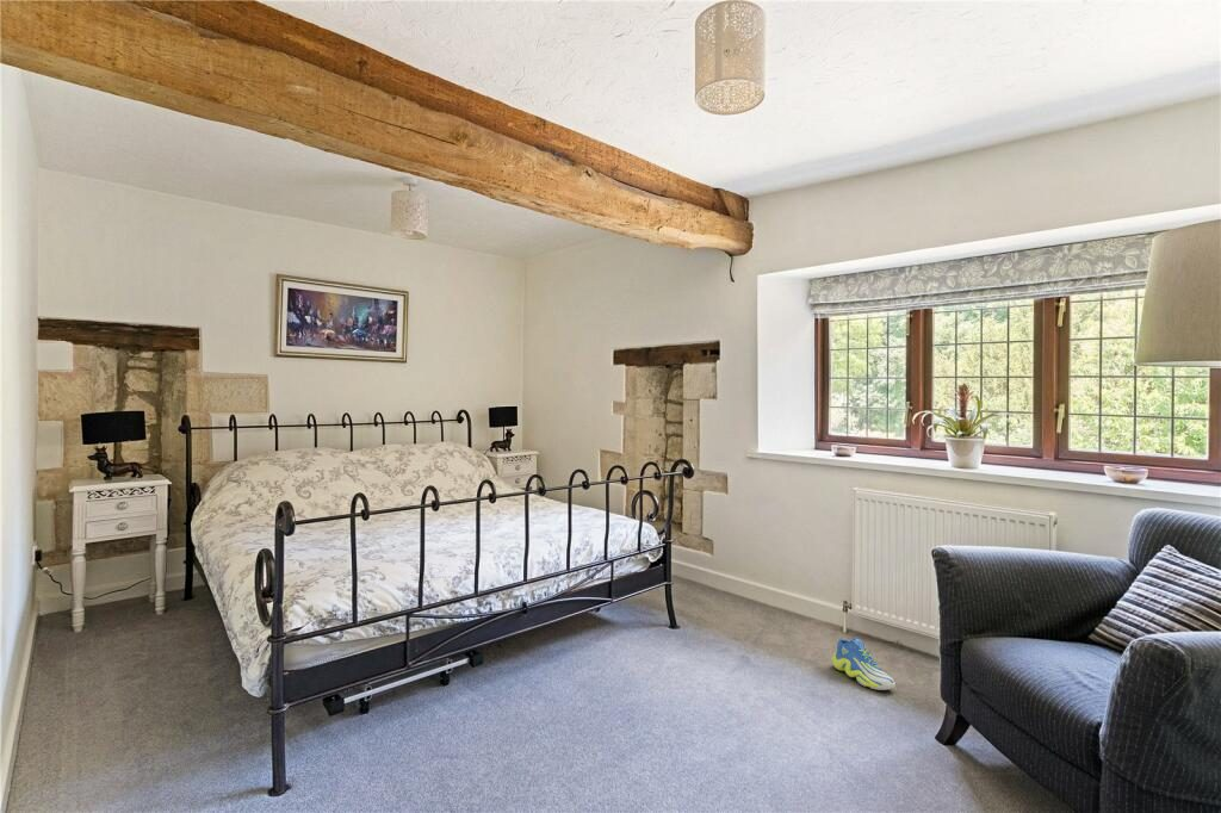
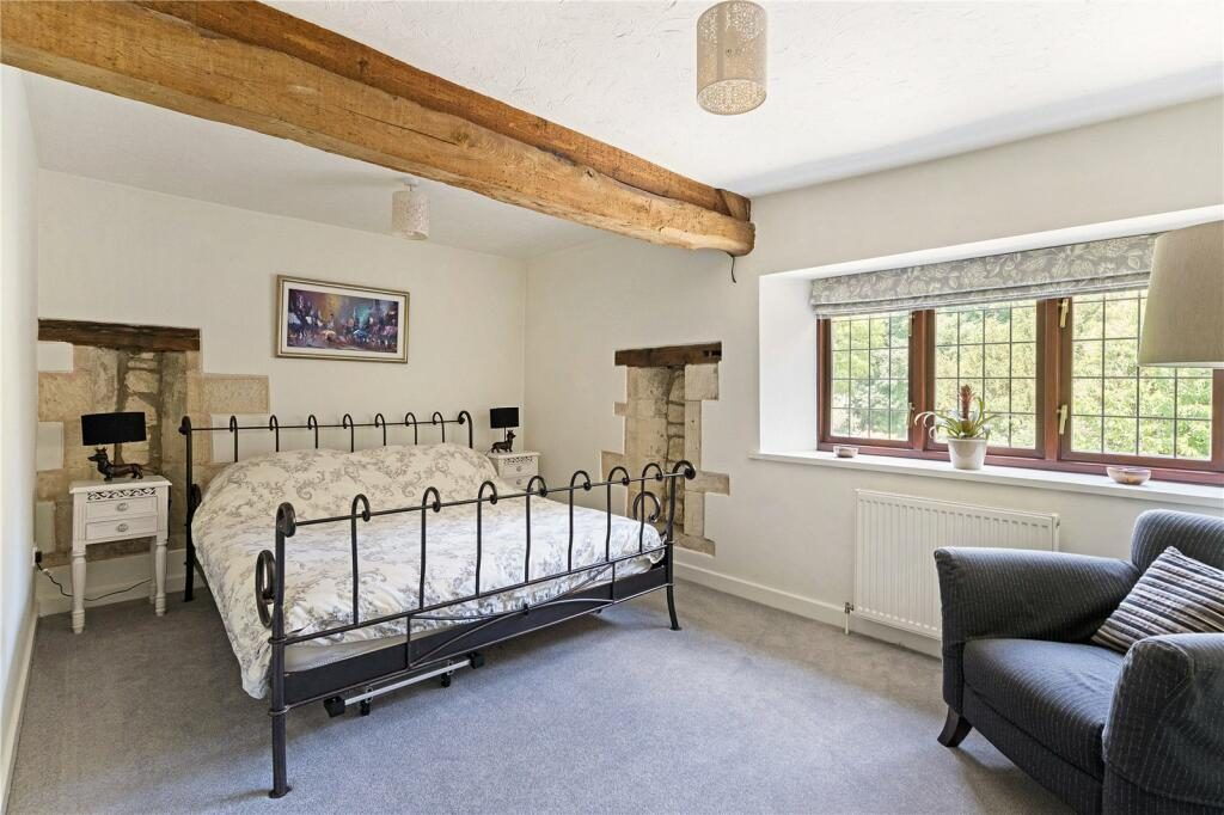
- sneaker (861, 660)
